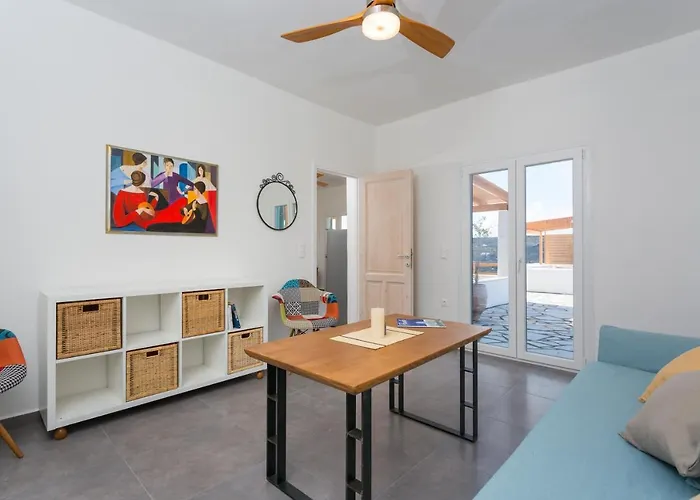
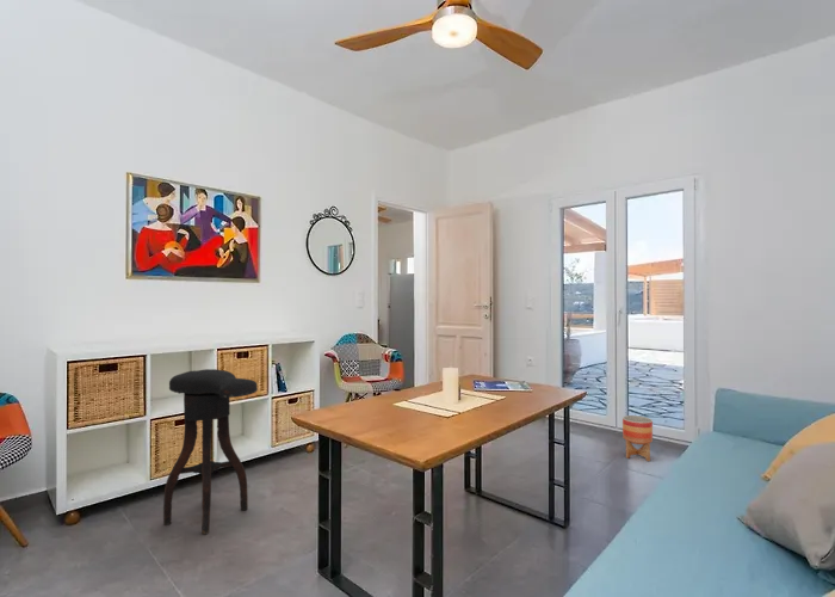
+ stool (210, 445)
+ planter (637, 437)
